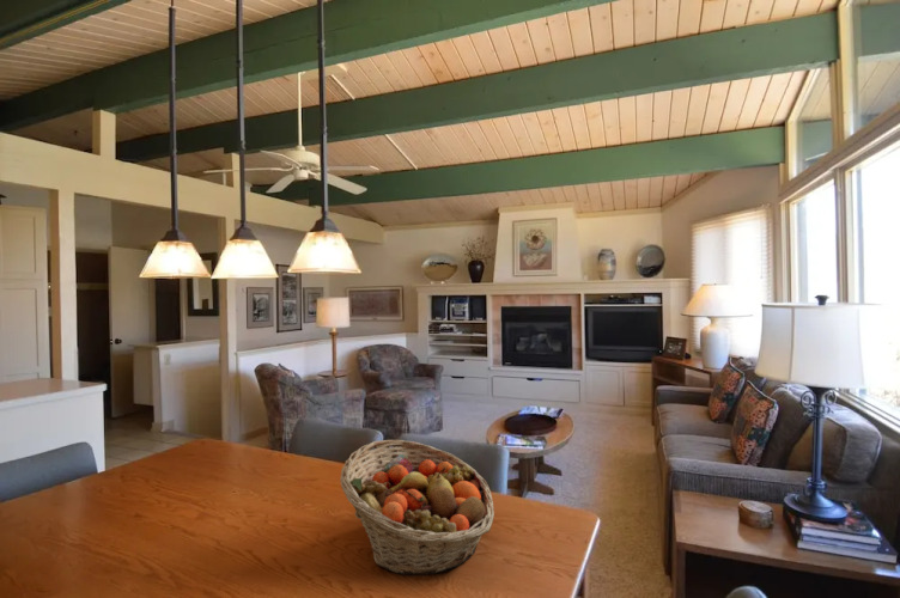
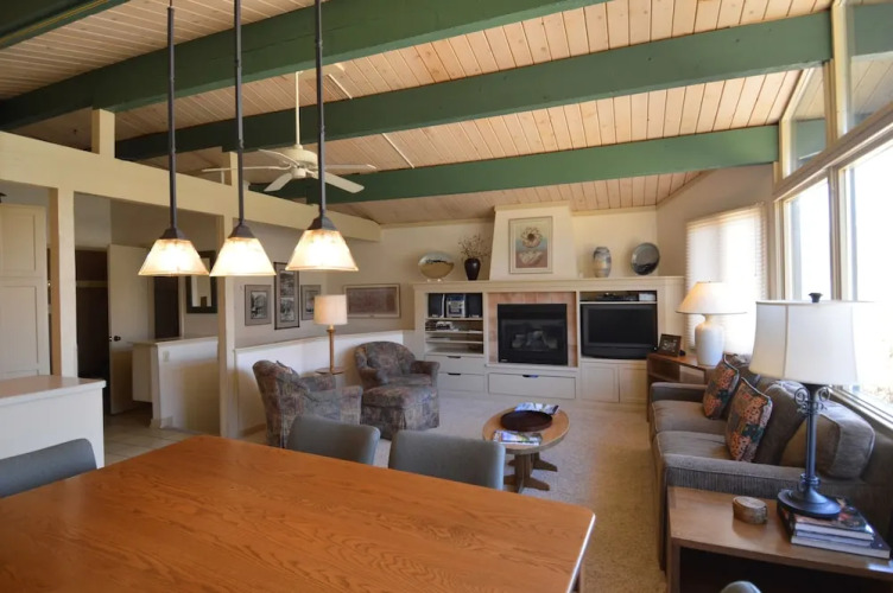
- fruit basket (420, 496)
